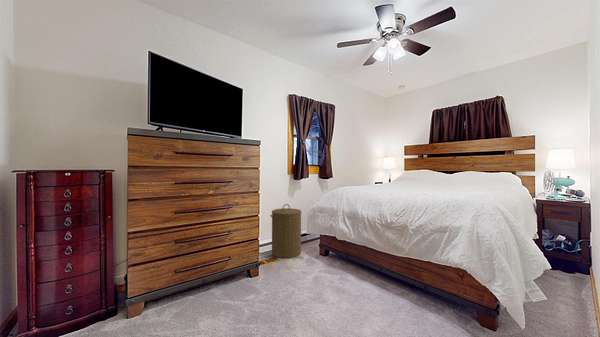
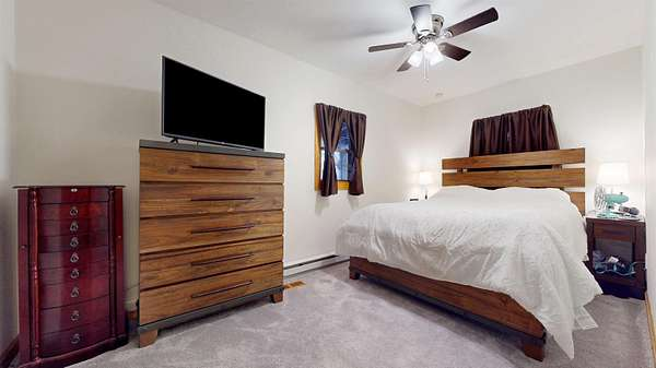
- laundry hamper (286, 228)
